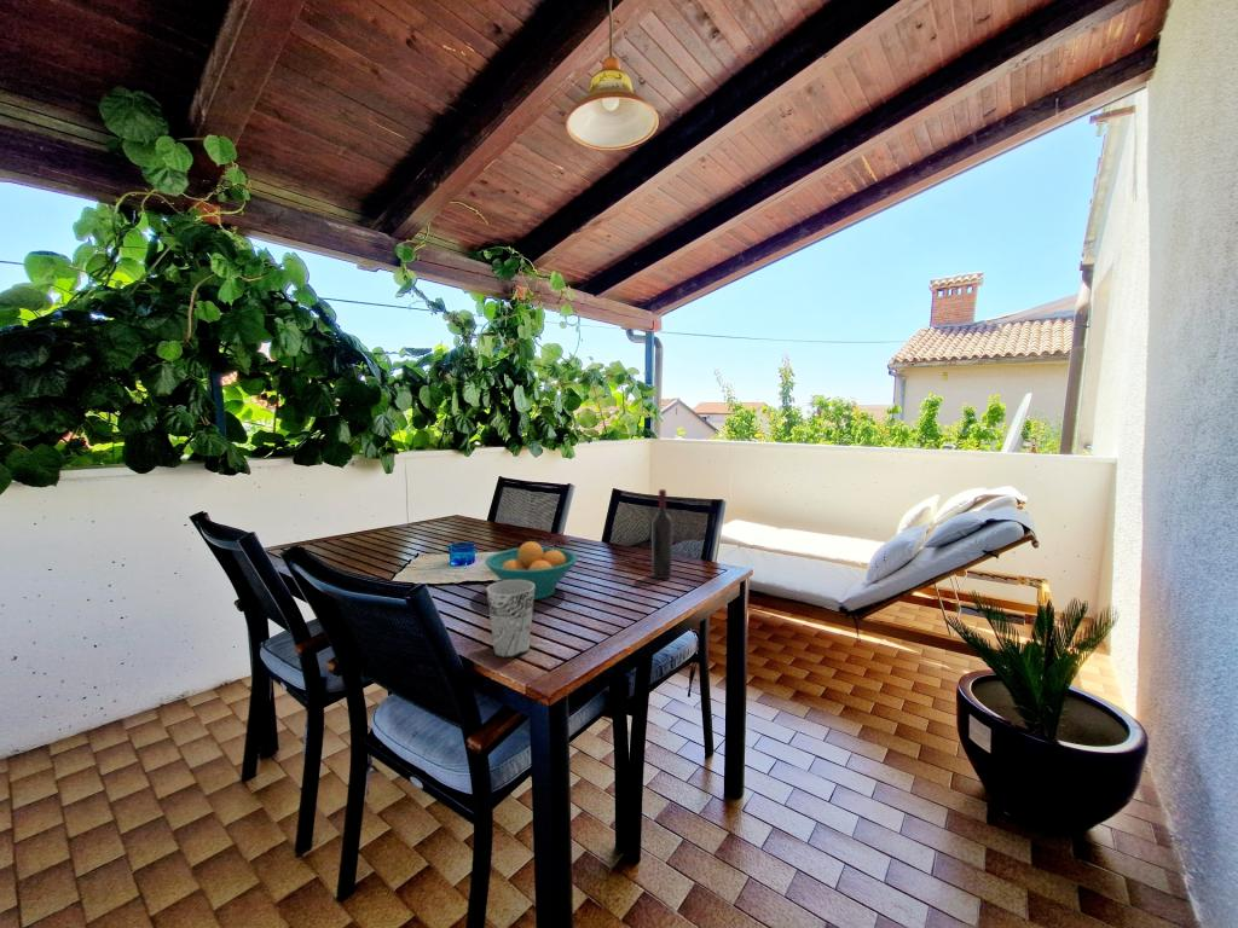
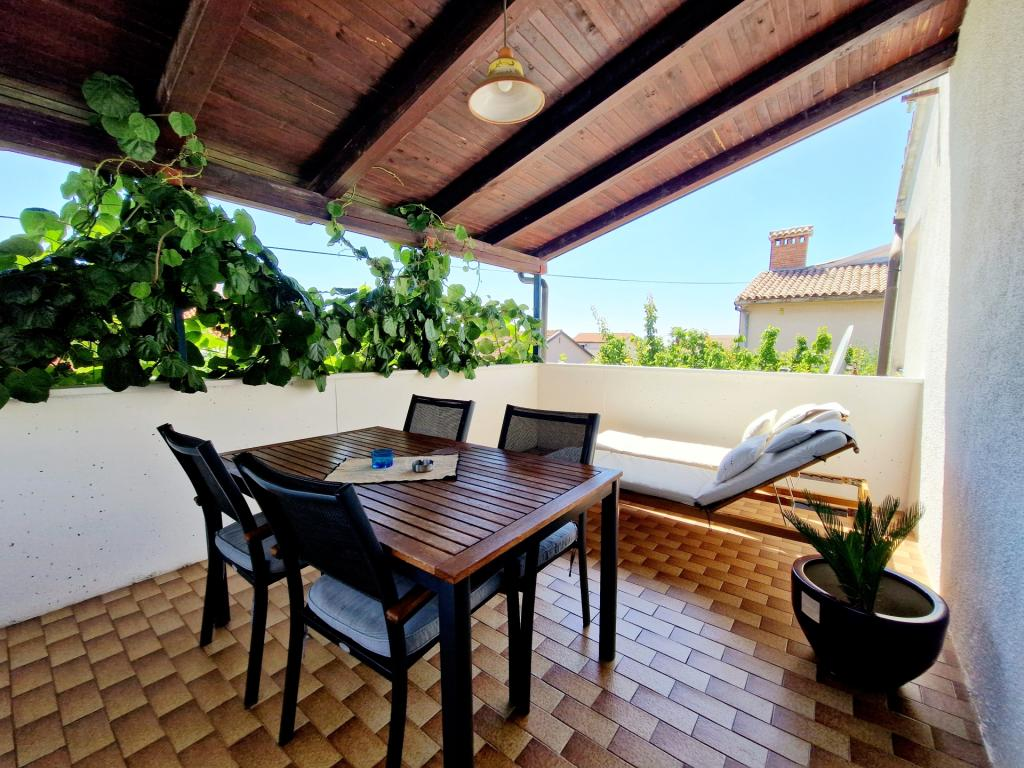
- wine bottle (661, 533)
- cup (511, 617)
- fruit bowl (532, 567)
